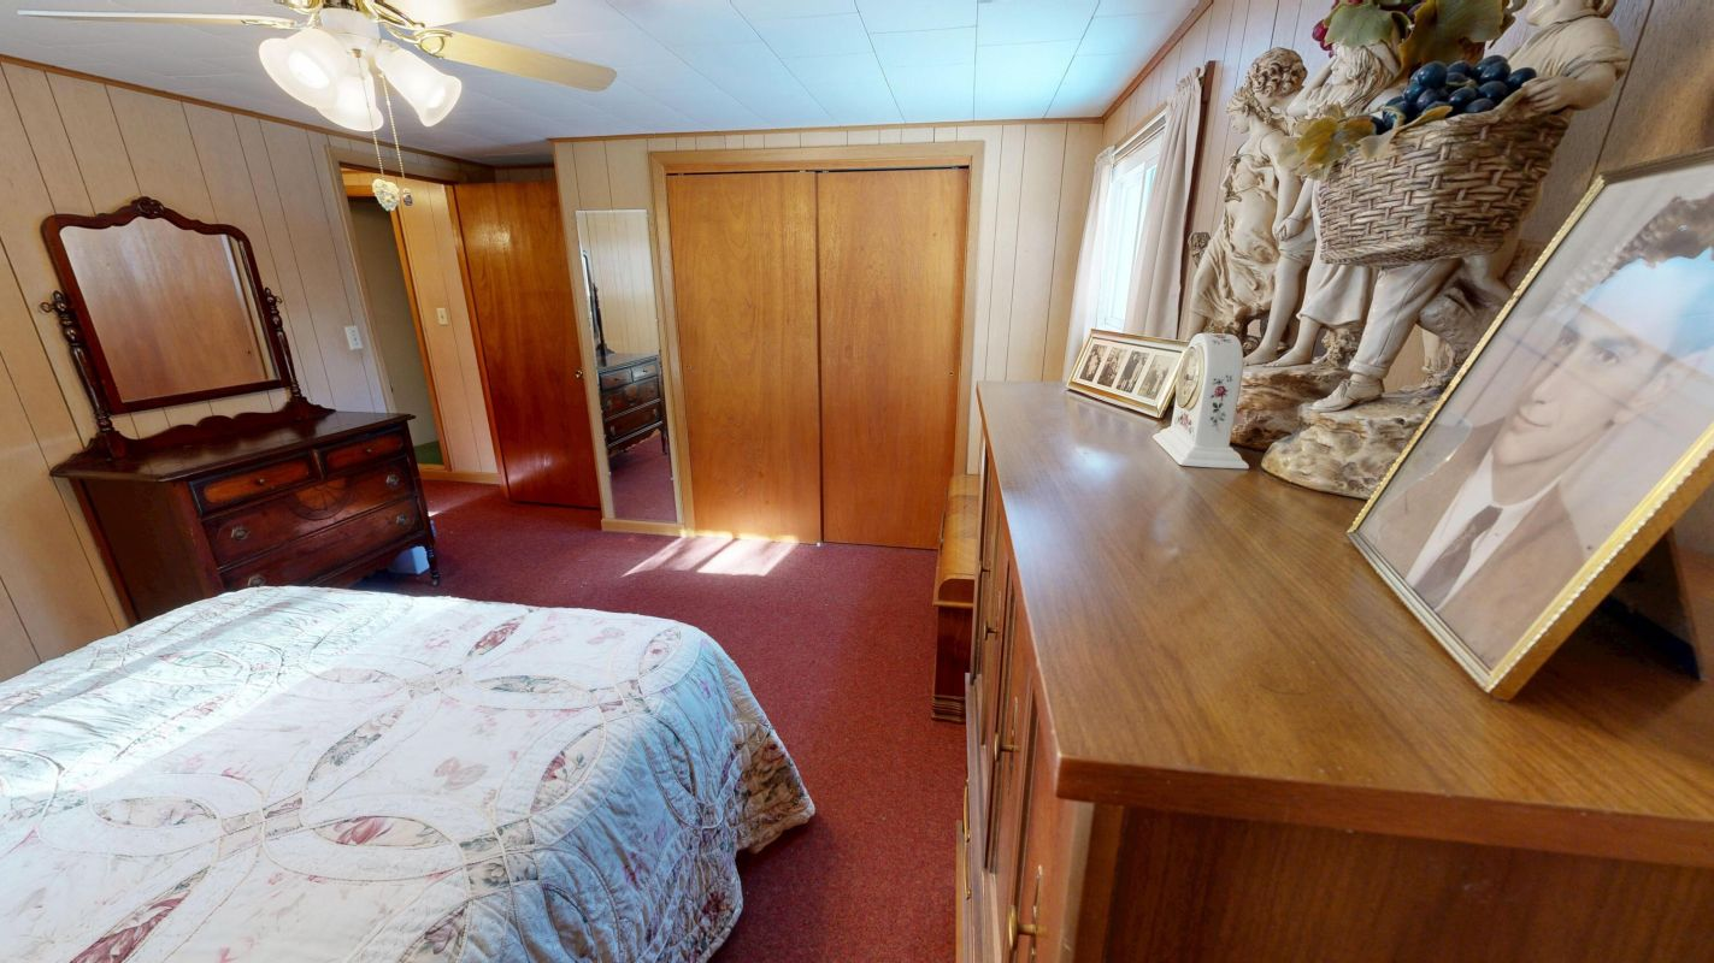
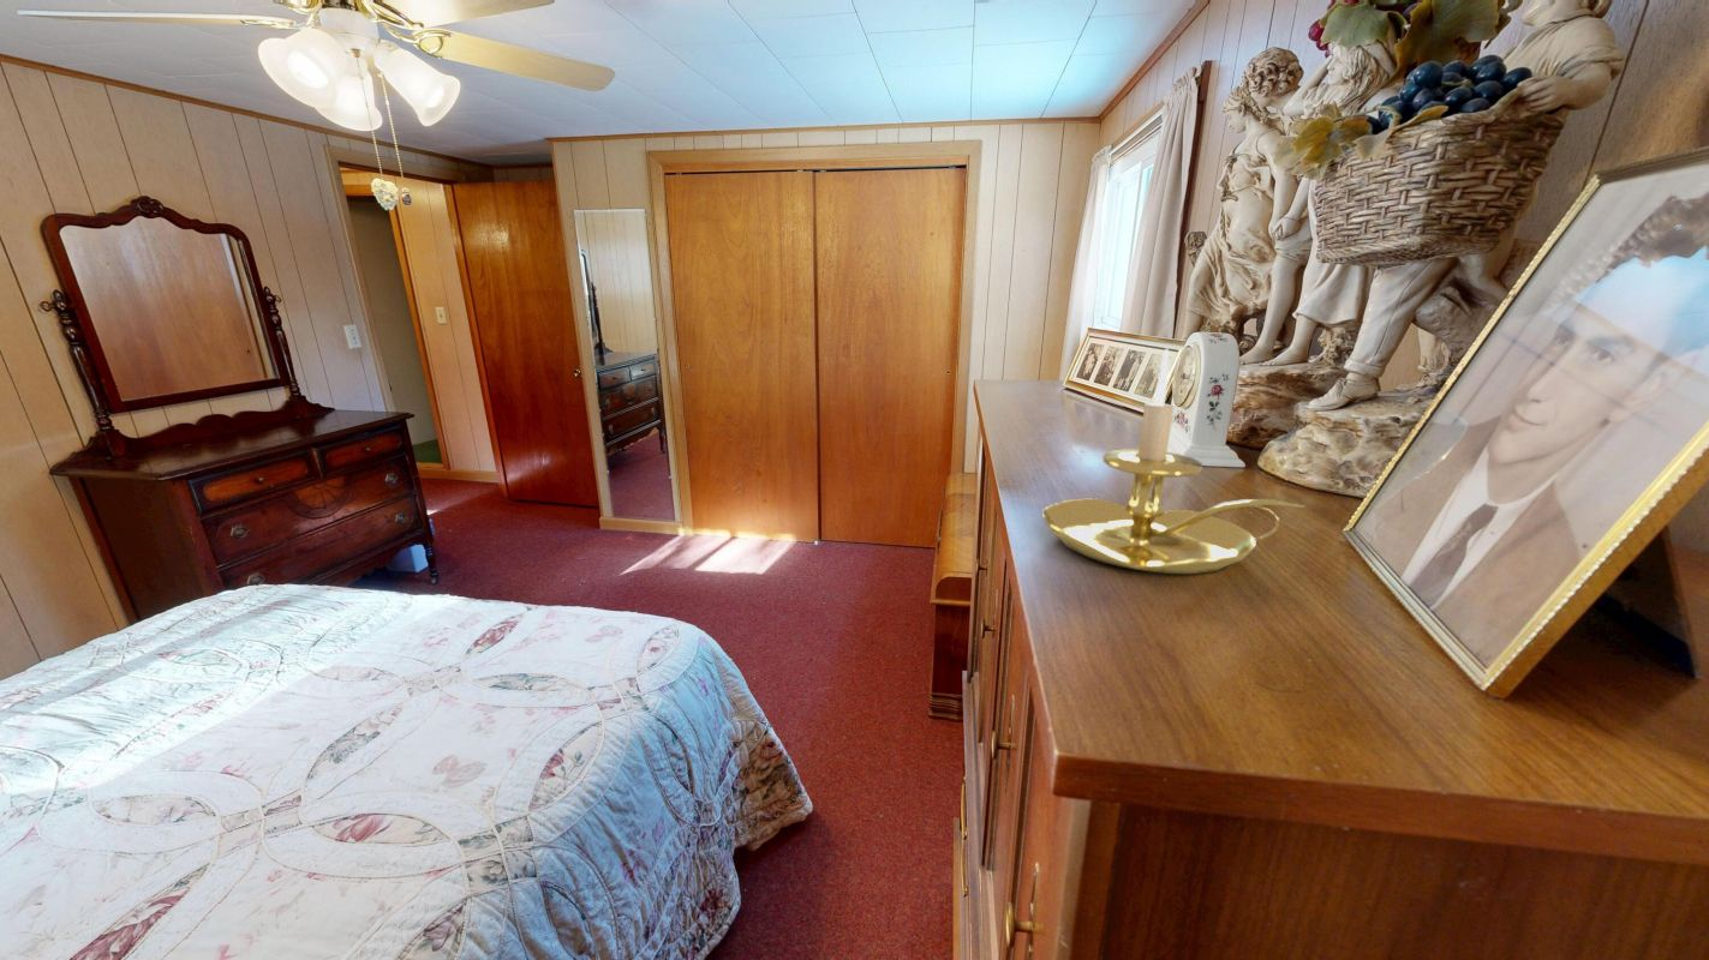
+ candle holder (1170, 452)
